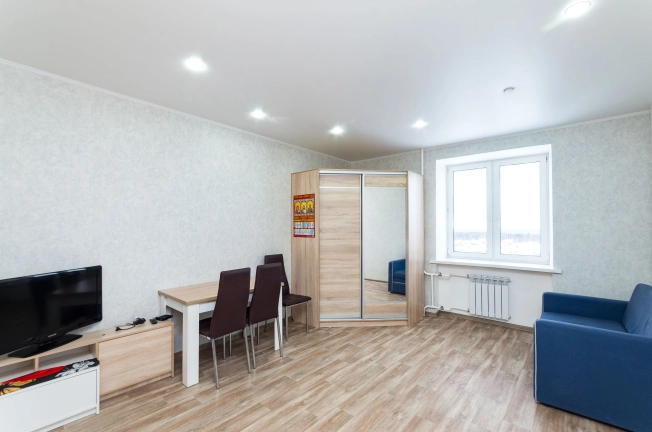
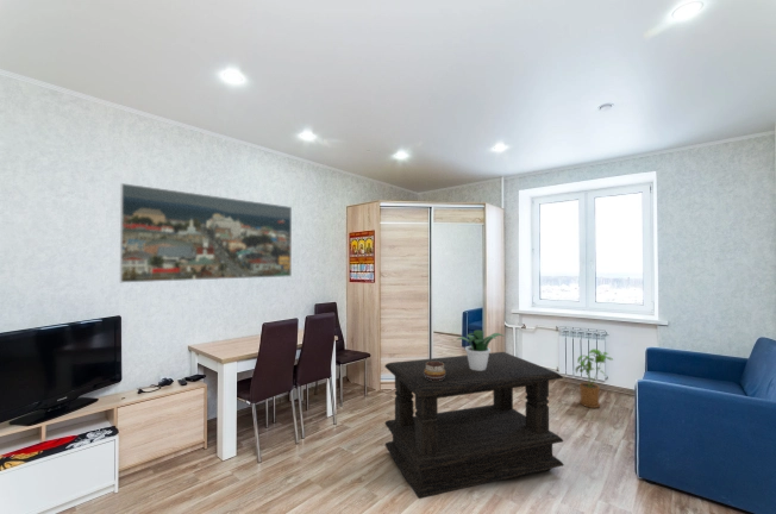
+ decorative bowl (434, 370)
+ coffee table (469, 414)
+ house plant (589, 376)
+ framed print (220, 238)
+ potted plant (481, 350)
